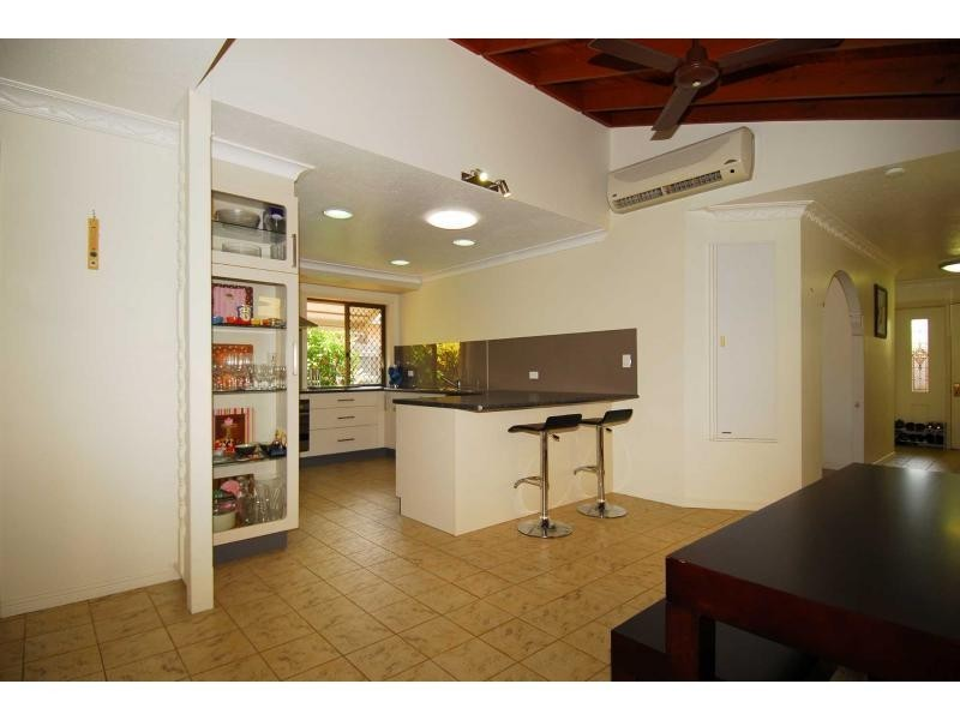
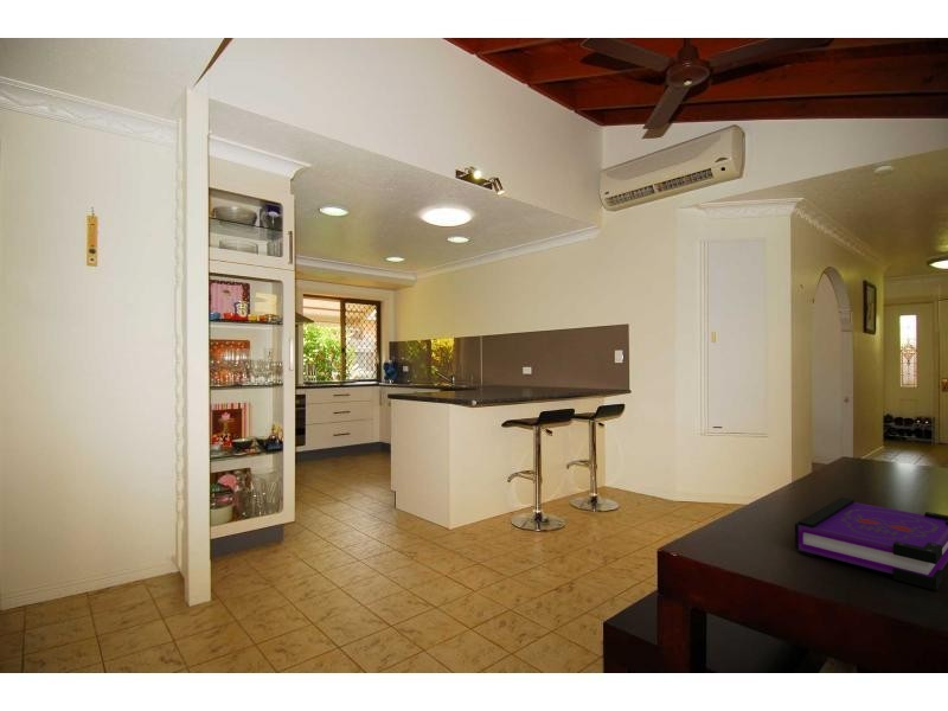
+ board game (882, 532)
